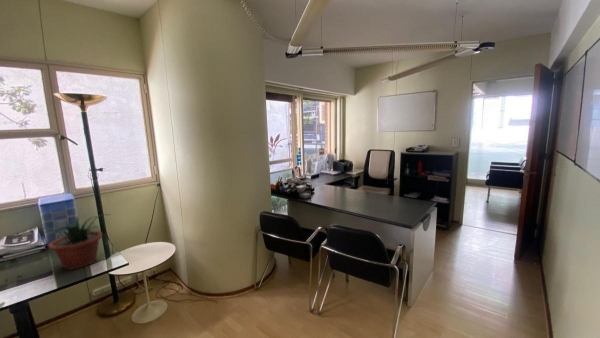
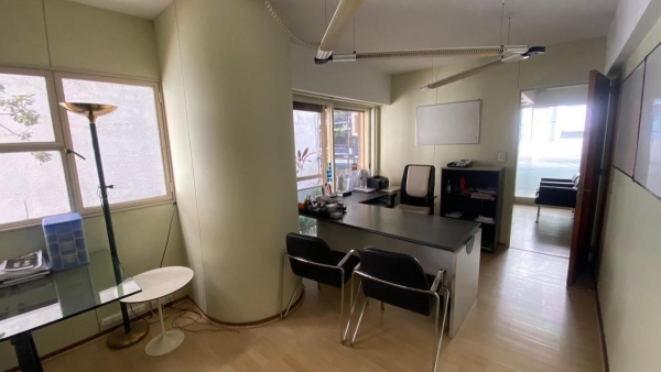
- potted plant (80, 242)
